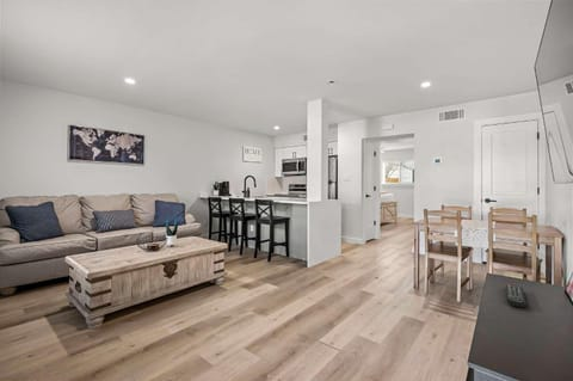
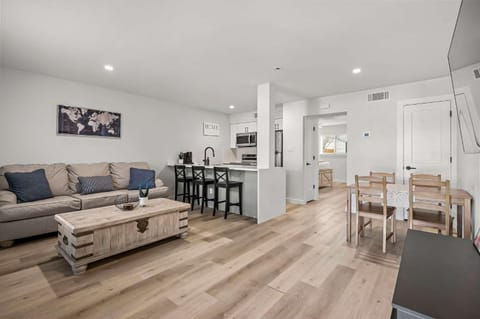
- remote control (515, 295)
